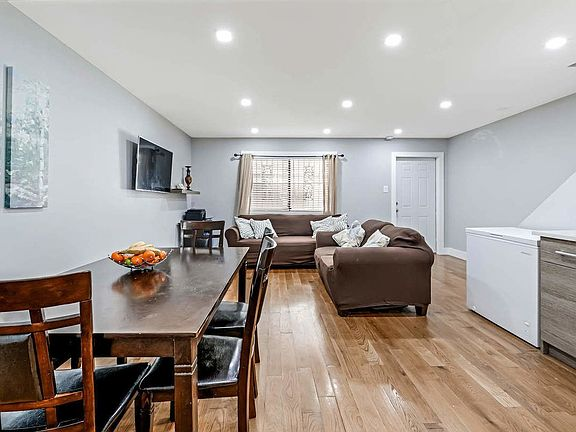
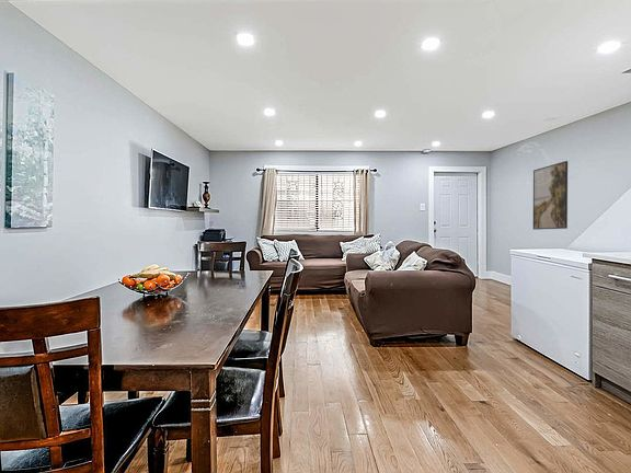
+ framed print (549, 197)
